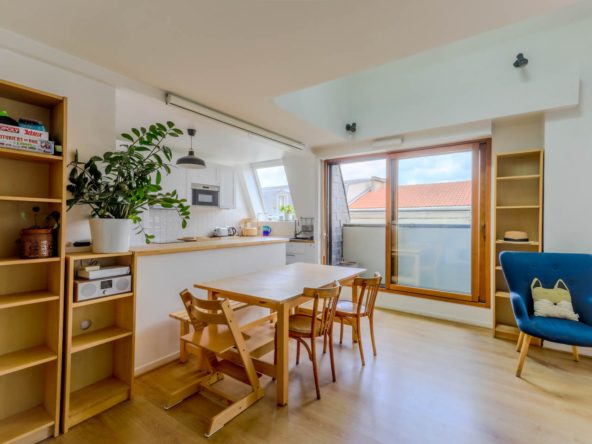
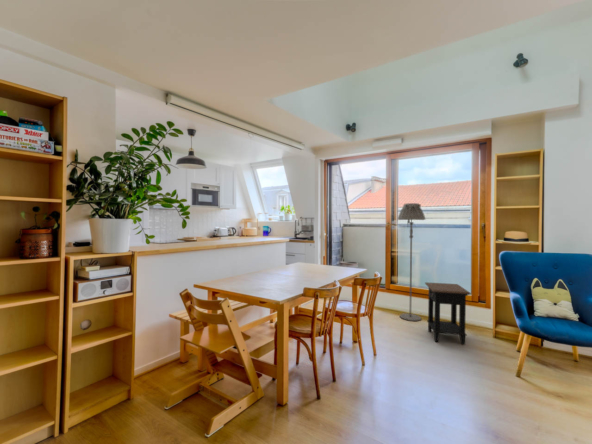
+ side table (451, 312)
+ floor lamp (410, 260)
